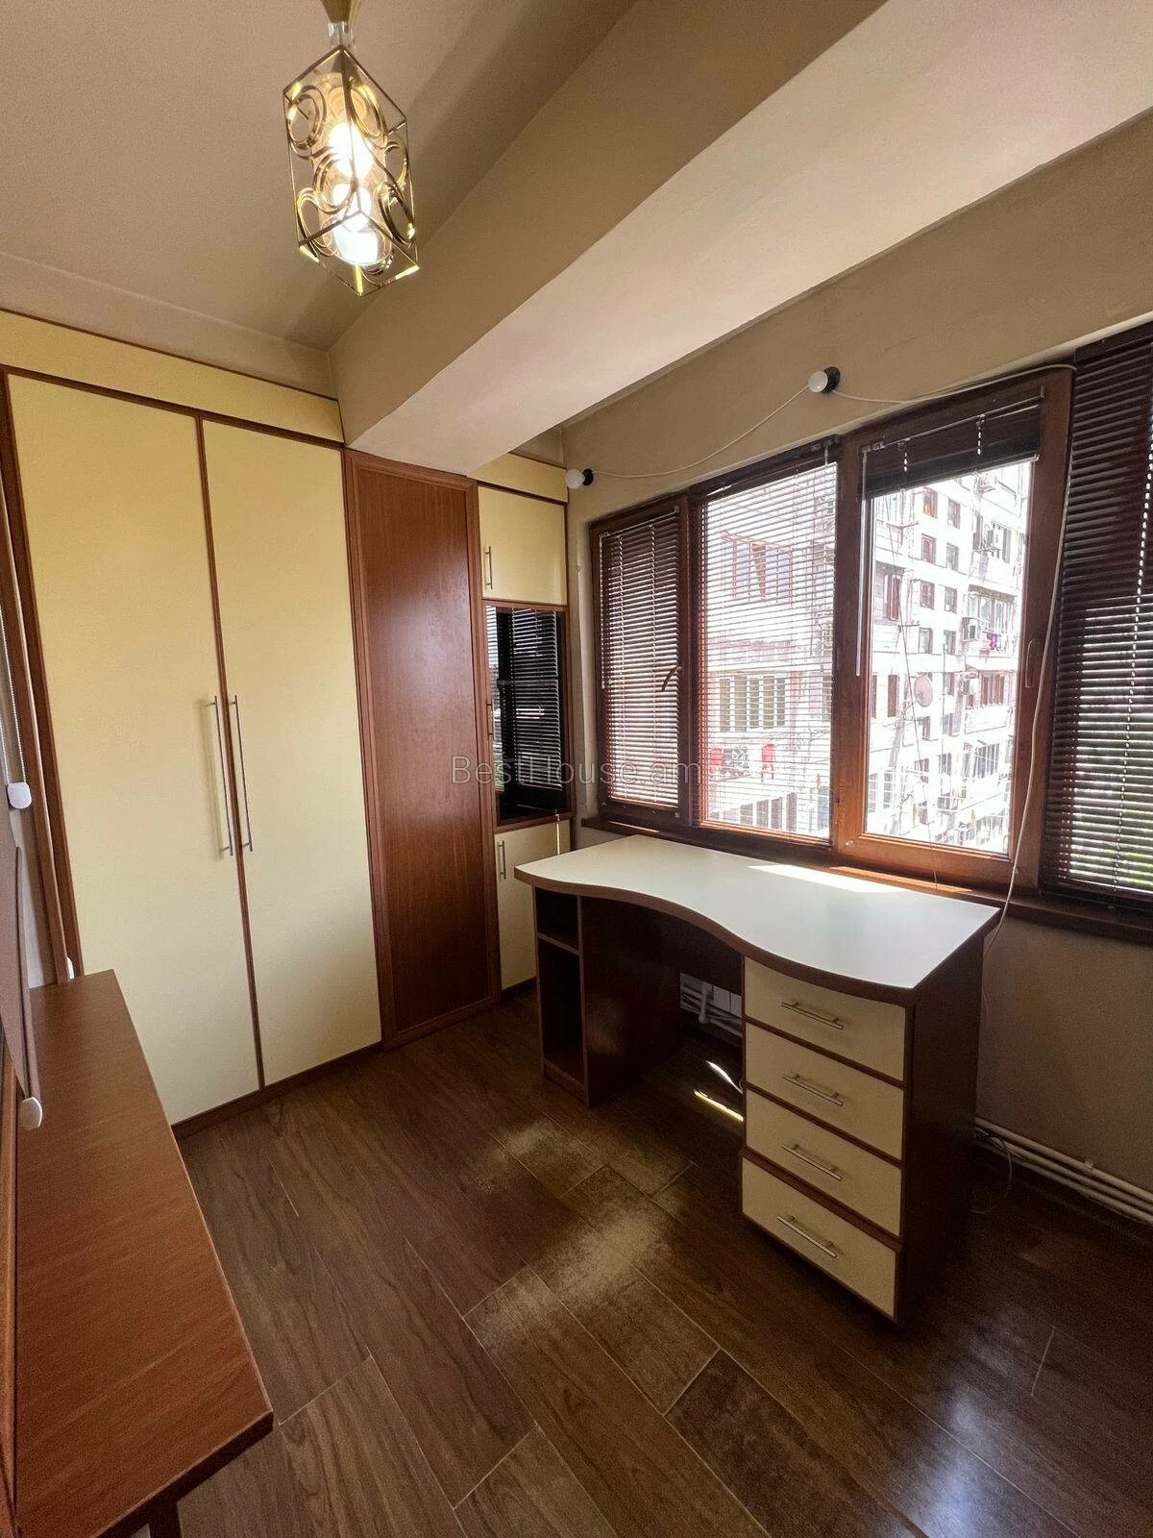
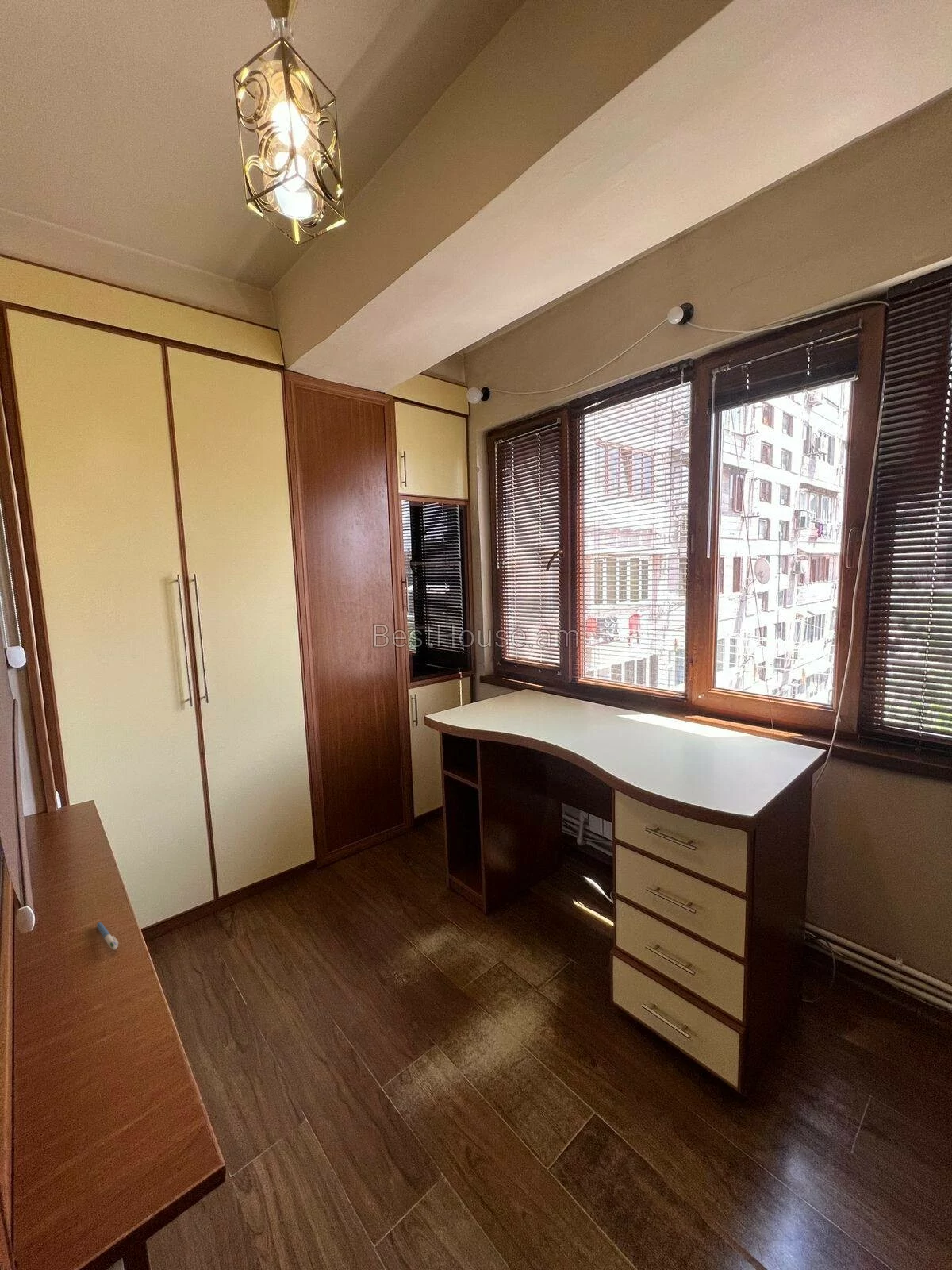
+ pen (107, 934)
